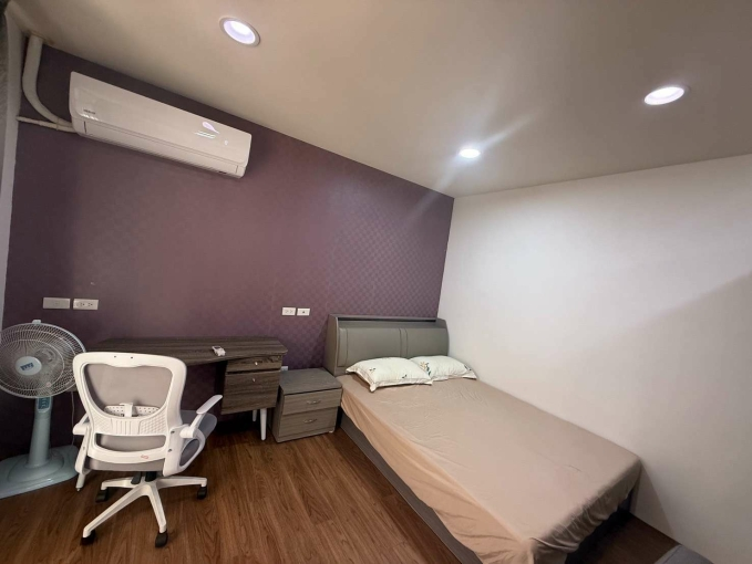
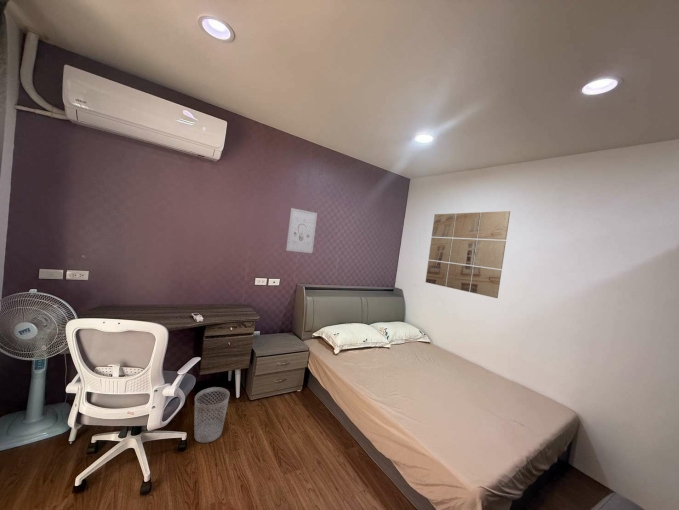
+ wastebasket (210, 415)
+ wall art (302, 231)
+ wall art (462, 251)
